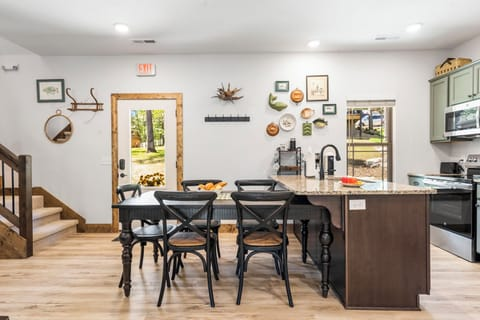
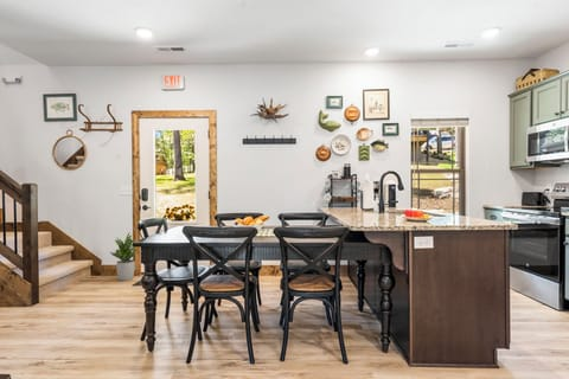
+ potted plant (124, 256)
